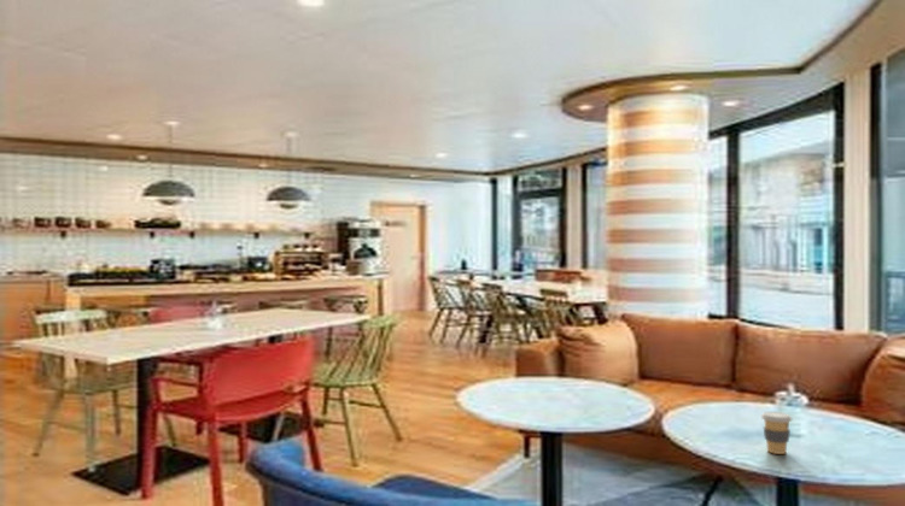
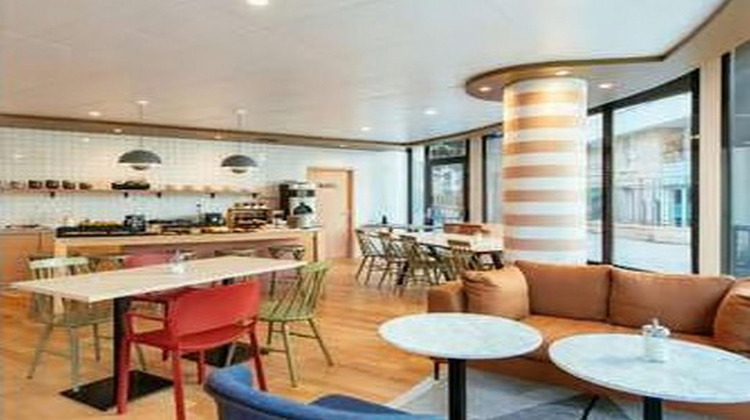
- coffee cup (776, 433)
